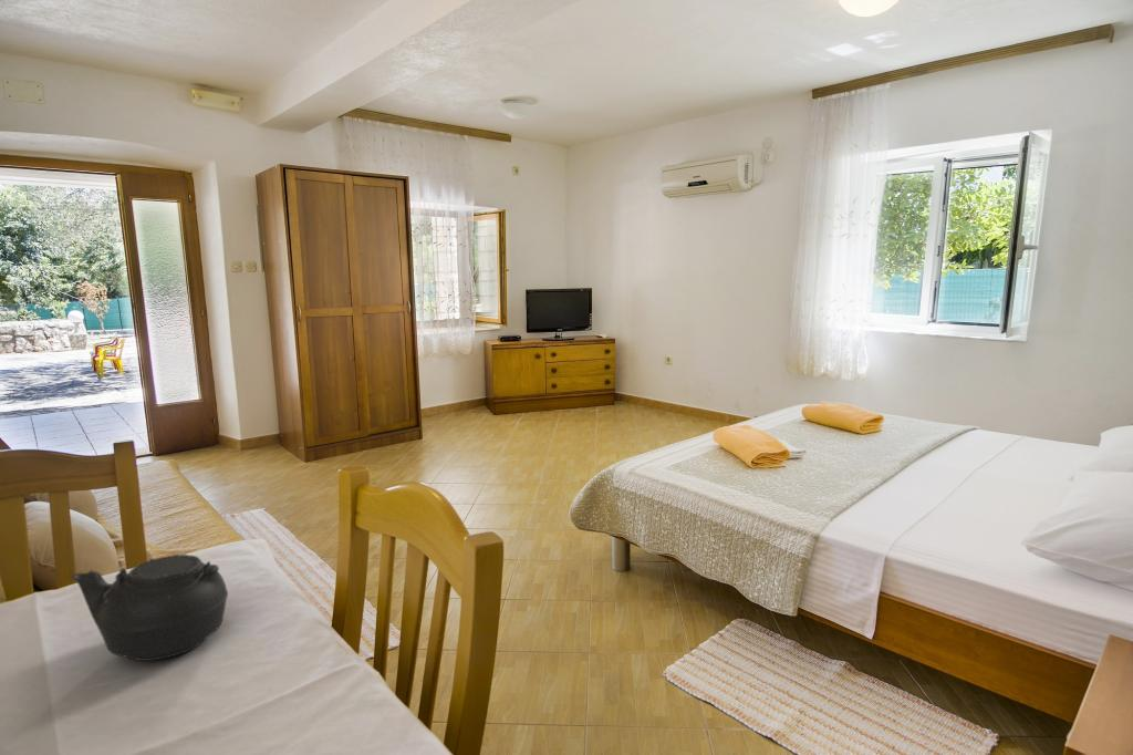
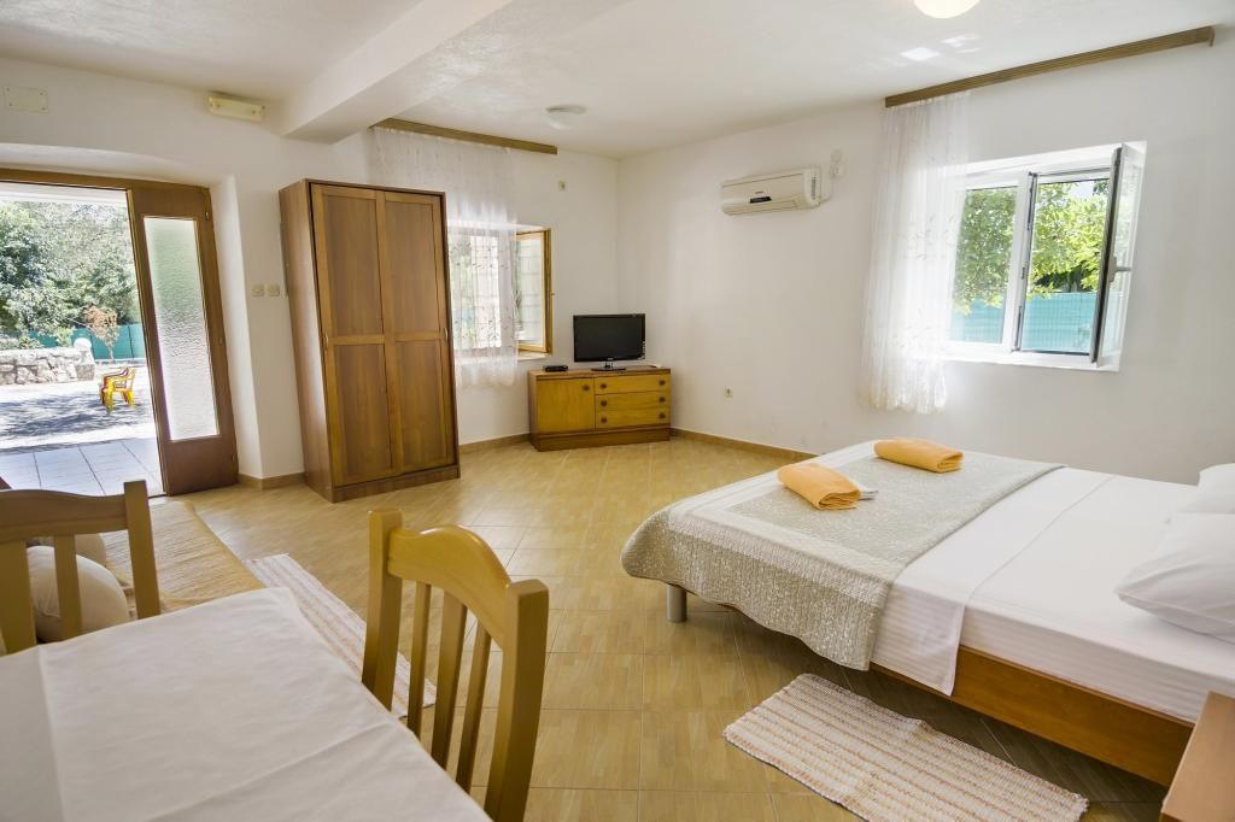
- teapot (153, 606)
